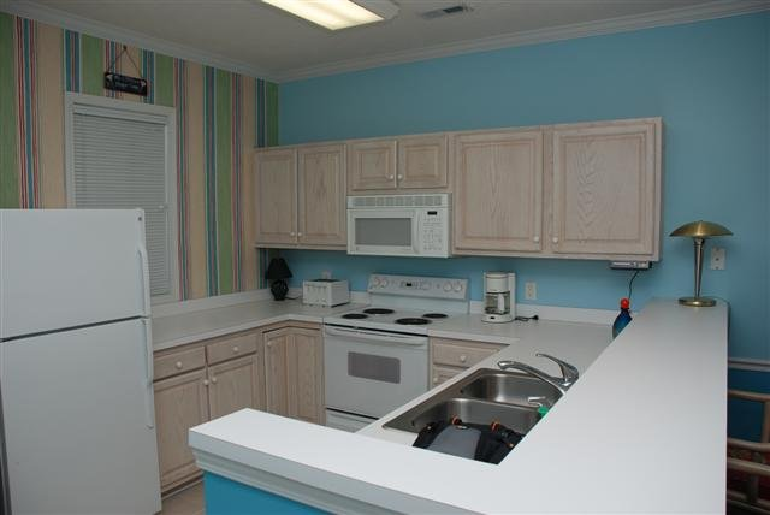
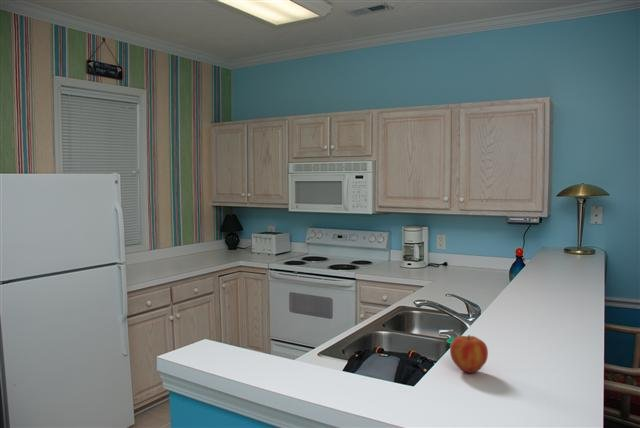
+ apple (468, 353)
